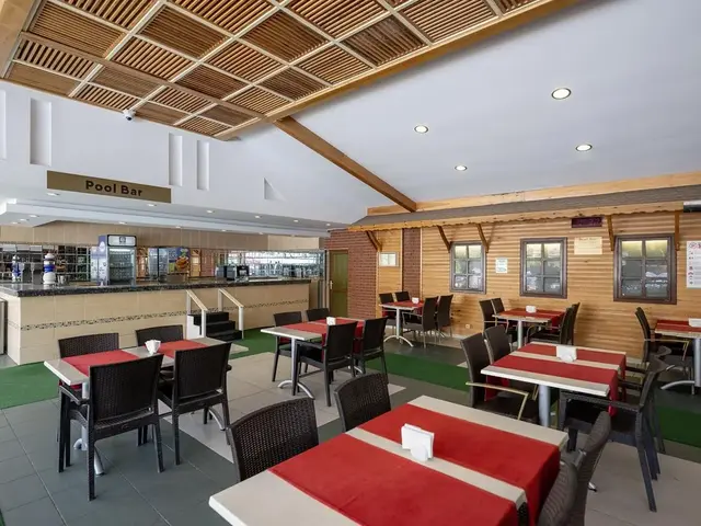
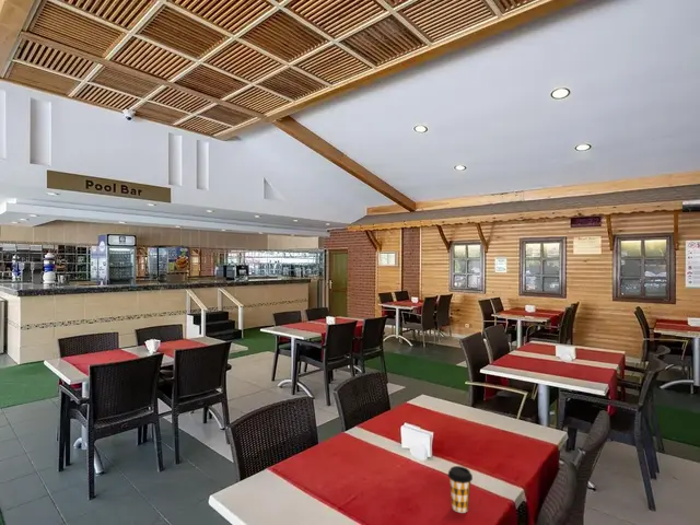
+ coffee cup (459, 489)
